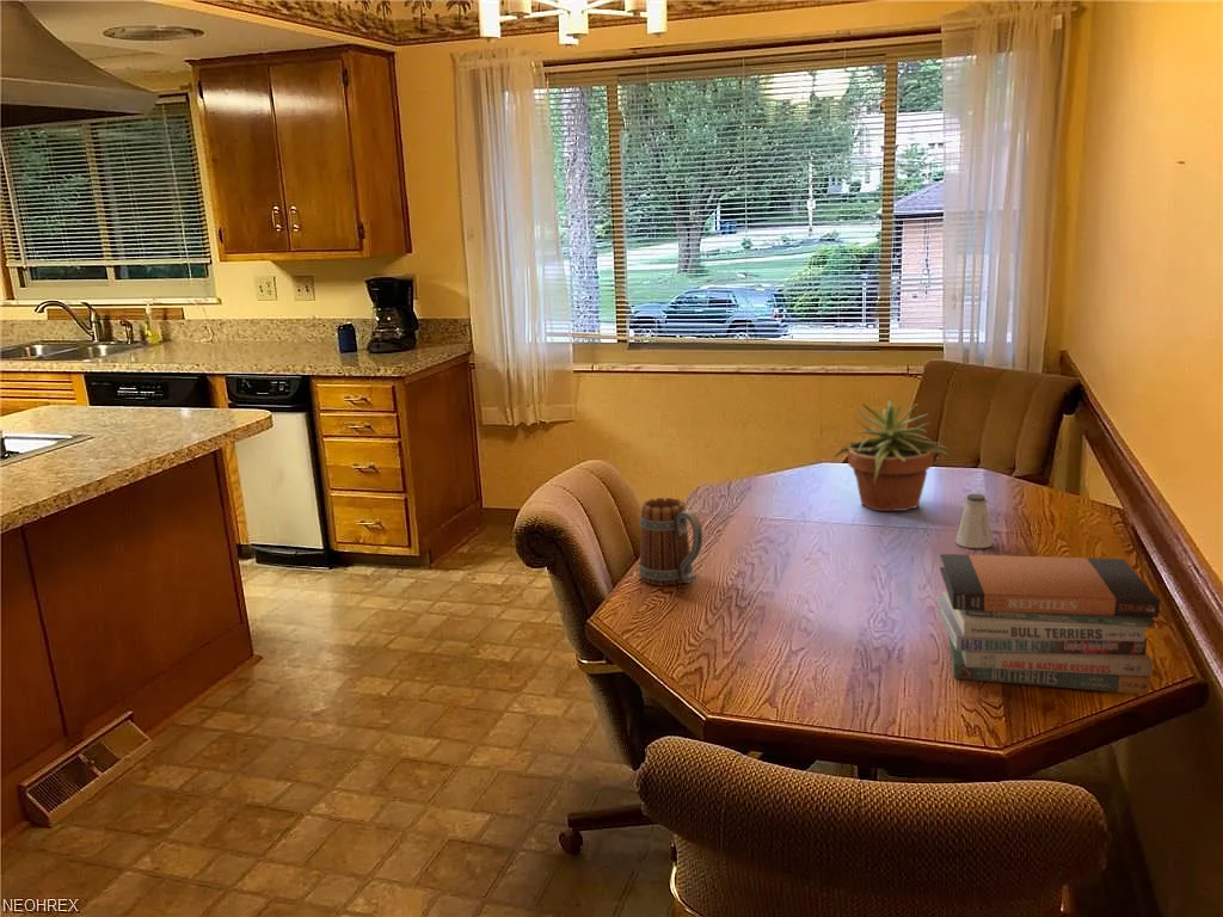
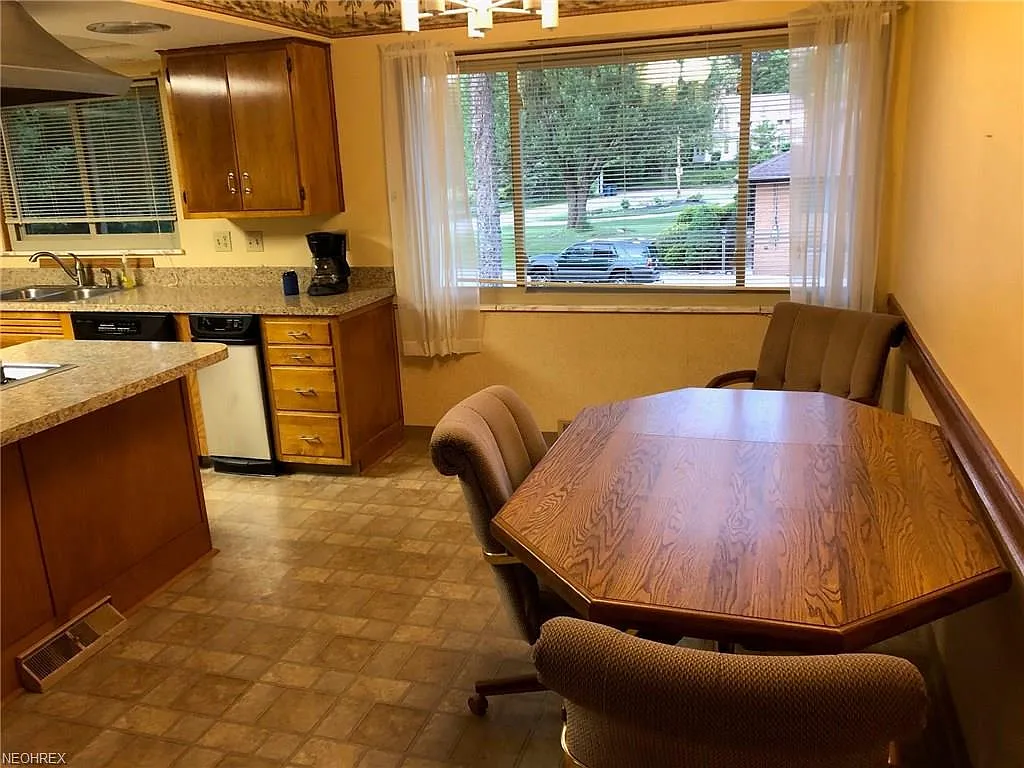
- mug (672, 543)
- book stack (1038, 618)
- potted plant (886, 451)
- saltshaker (975, 519)
